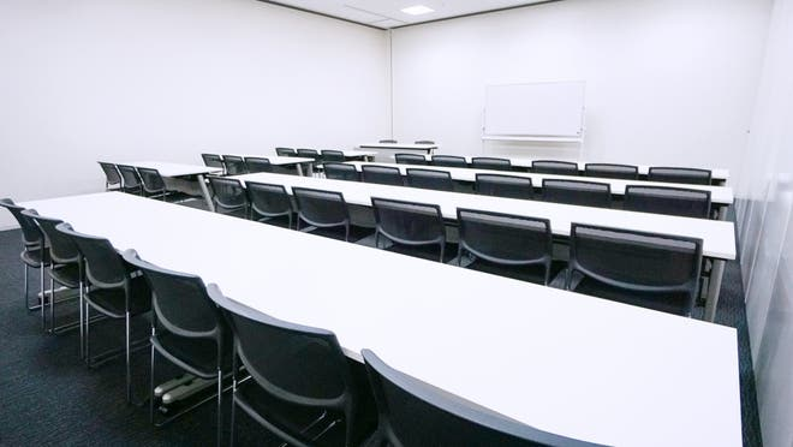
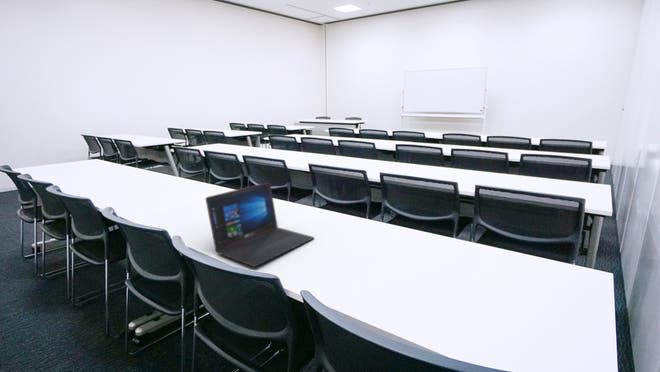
+ laptop (263, 219)
